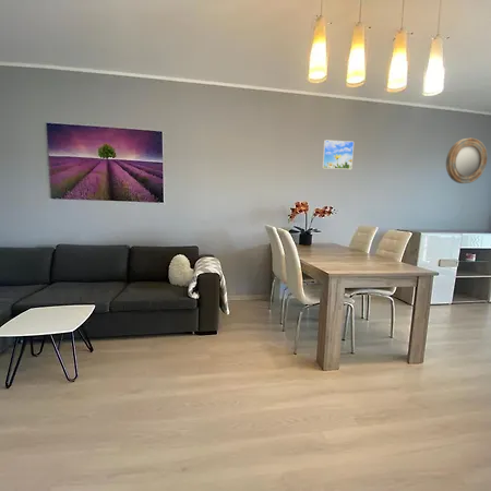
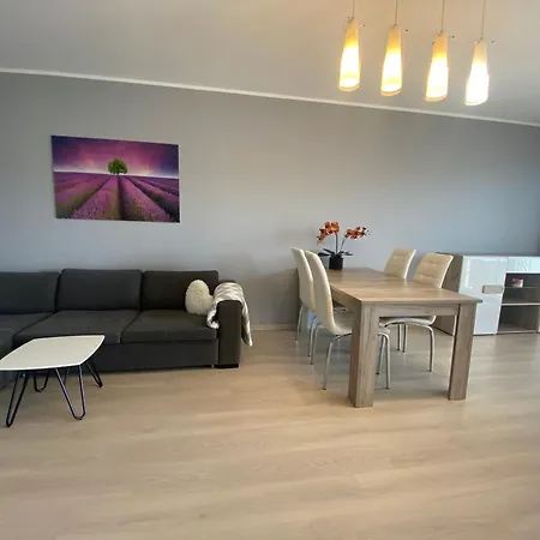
- home mirror (466, 160)
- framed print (337, 155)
